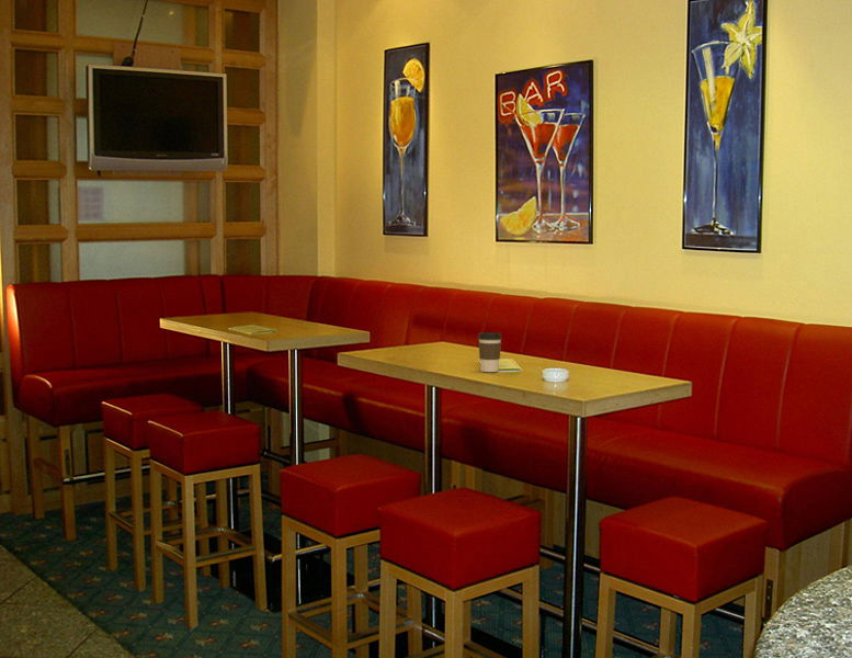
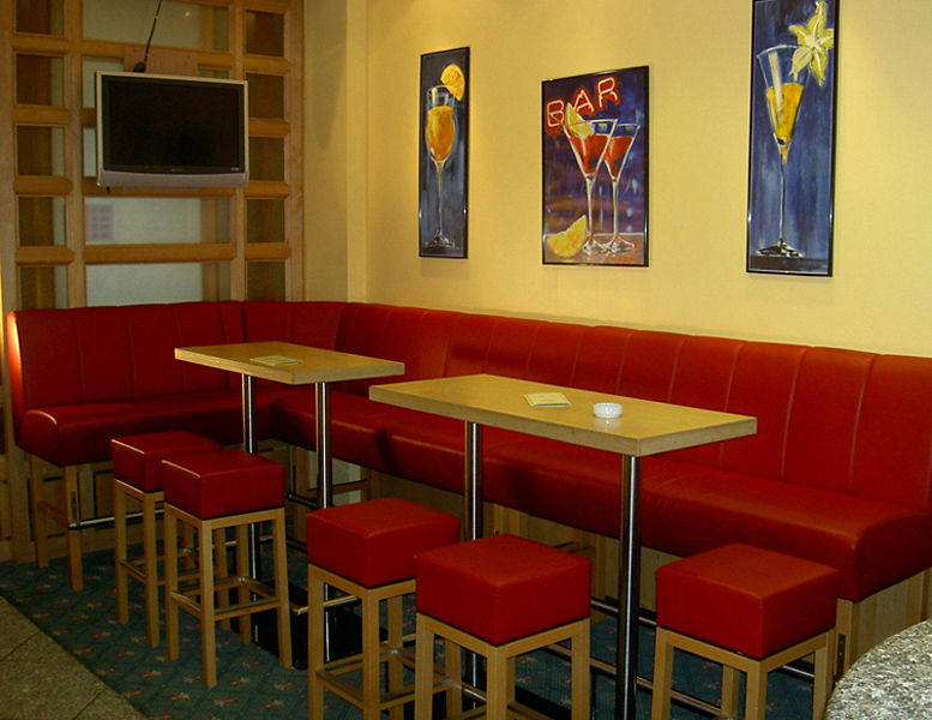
- coffee cup (489, 352)
